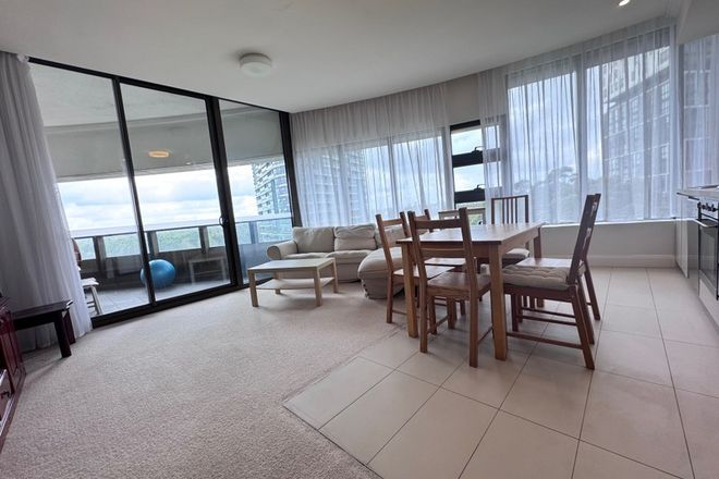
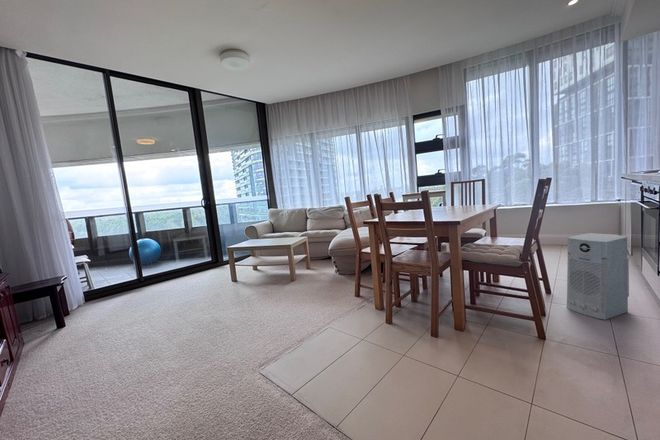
+ air purifier (596, 273)
